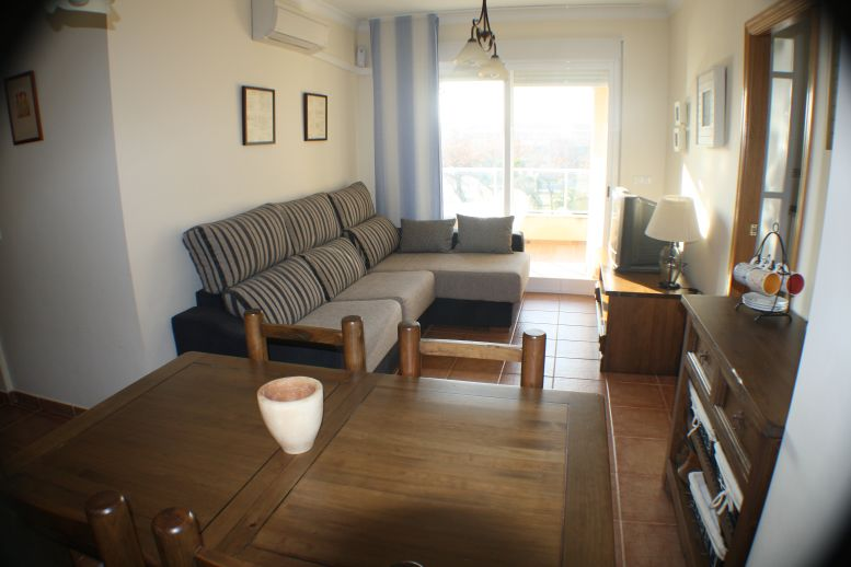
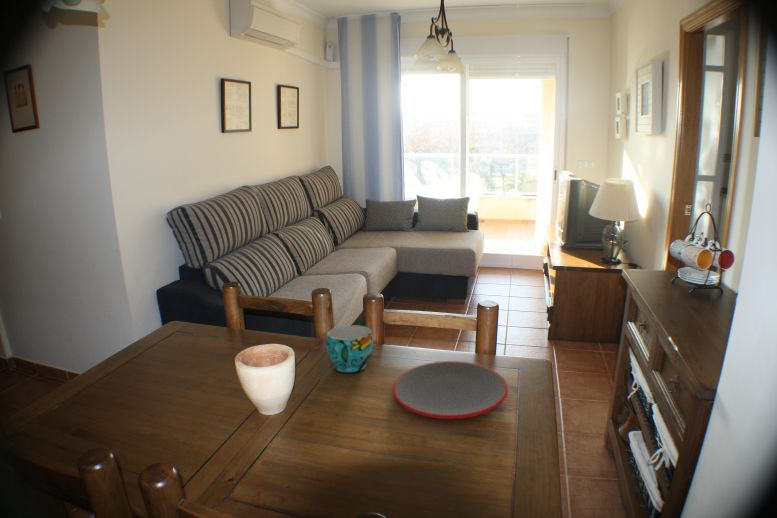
+ plate (449, 389)
+ cup (347, 348)
